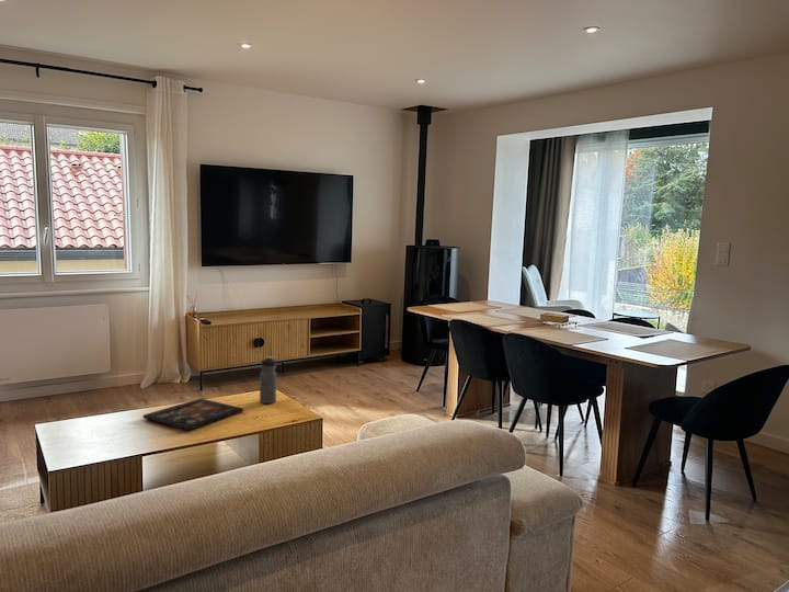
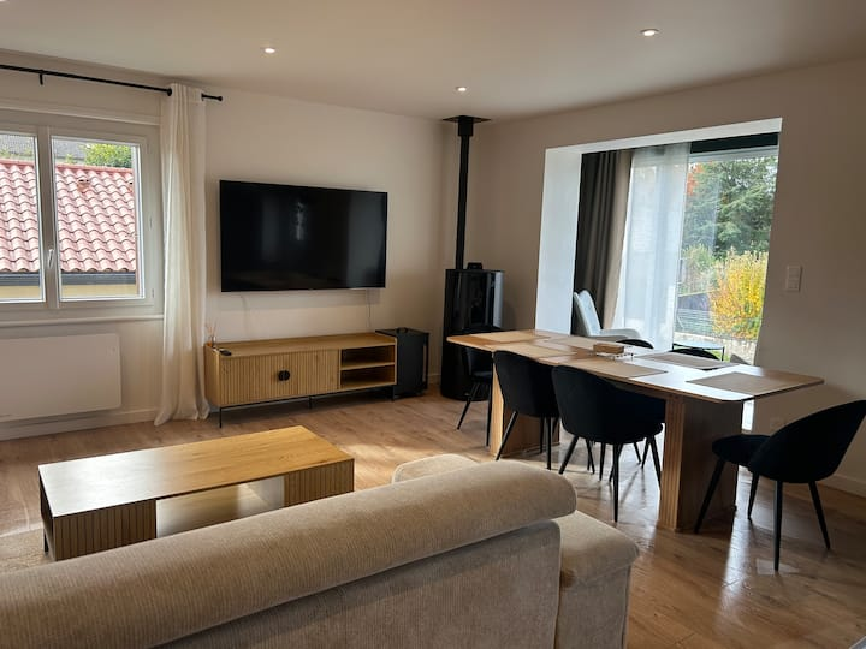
- decorative tray (194, 412)
- water bottle (267, 378)
